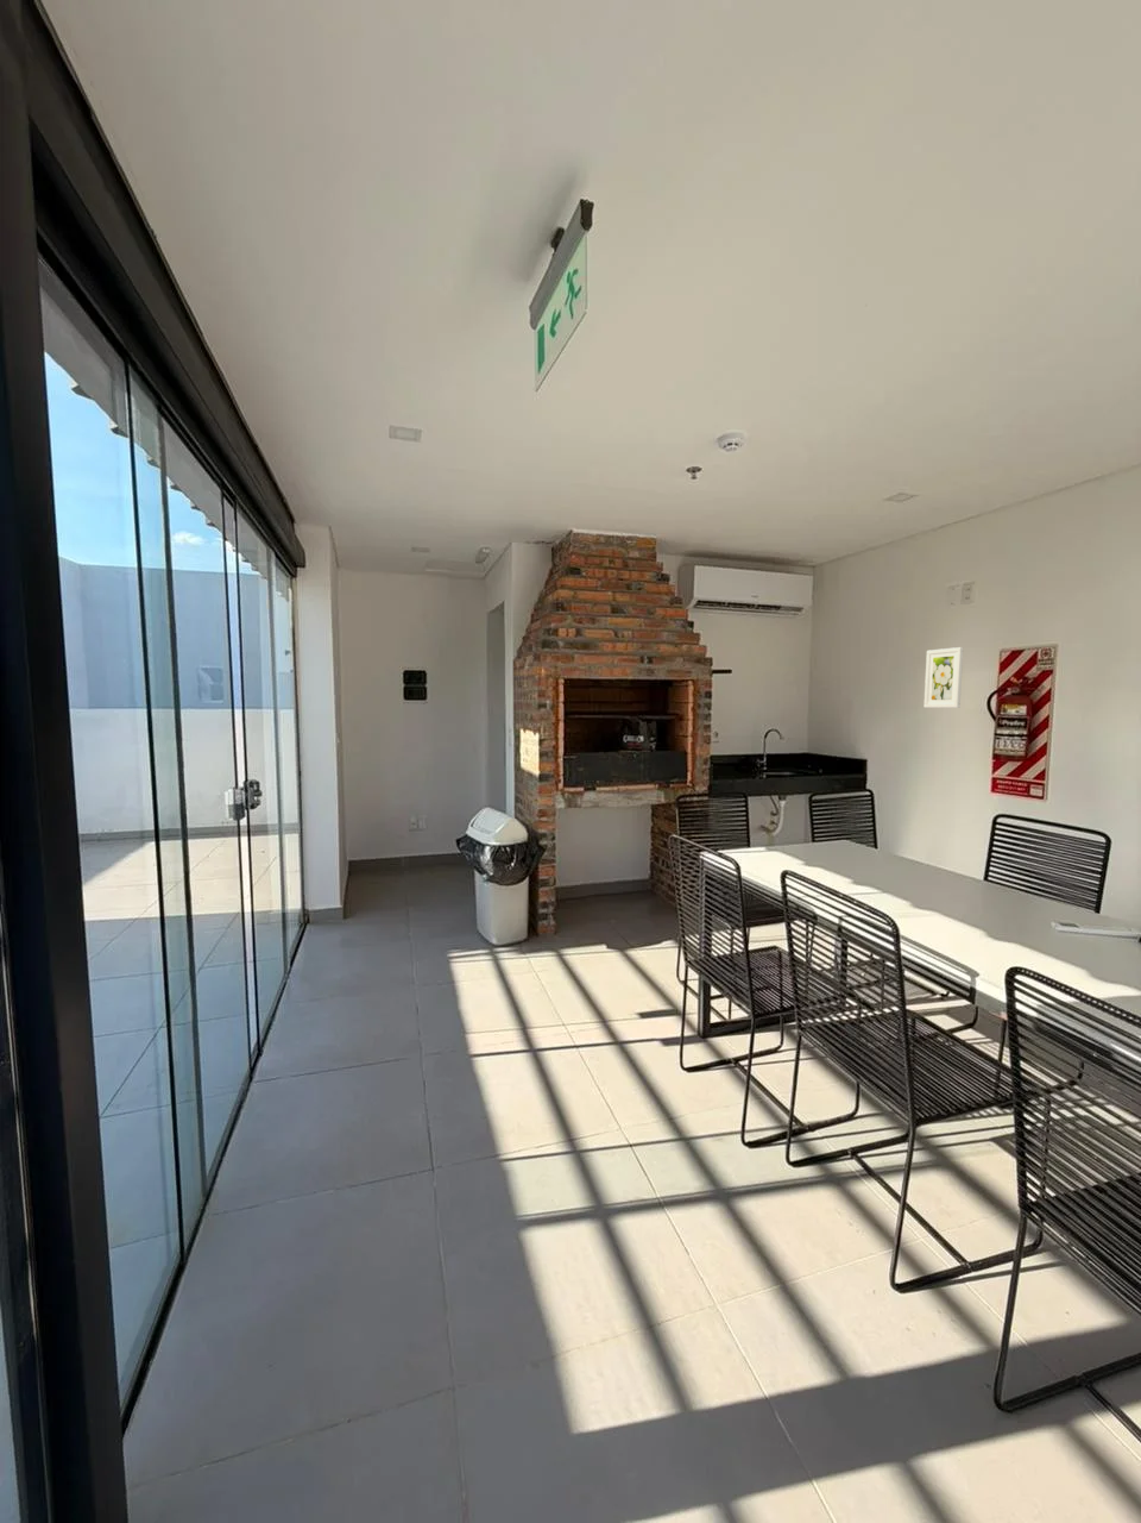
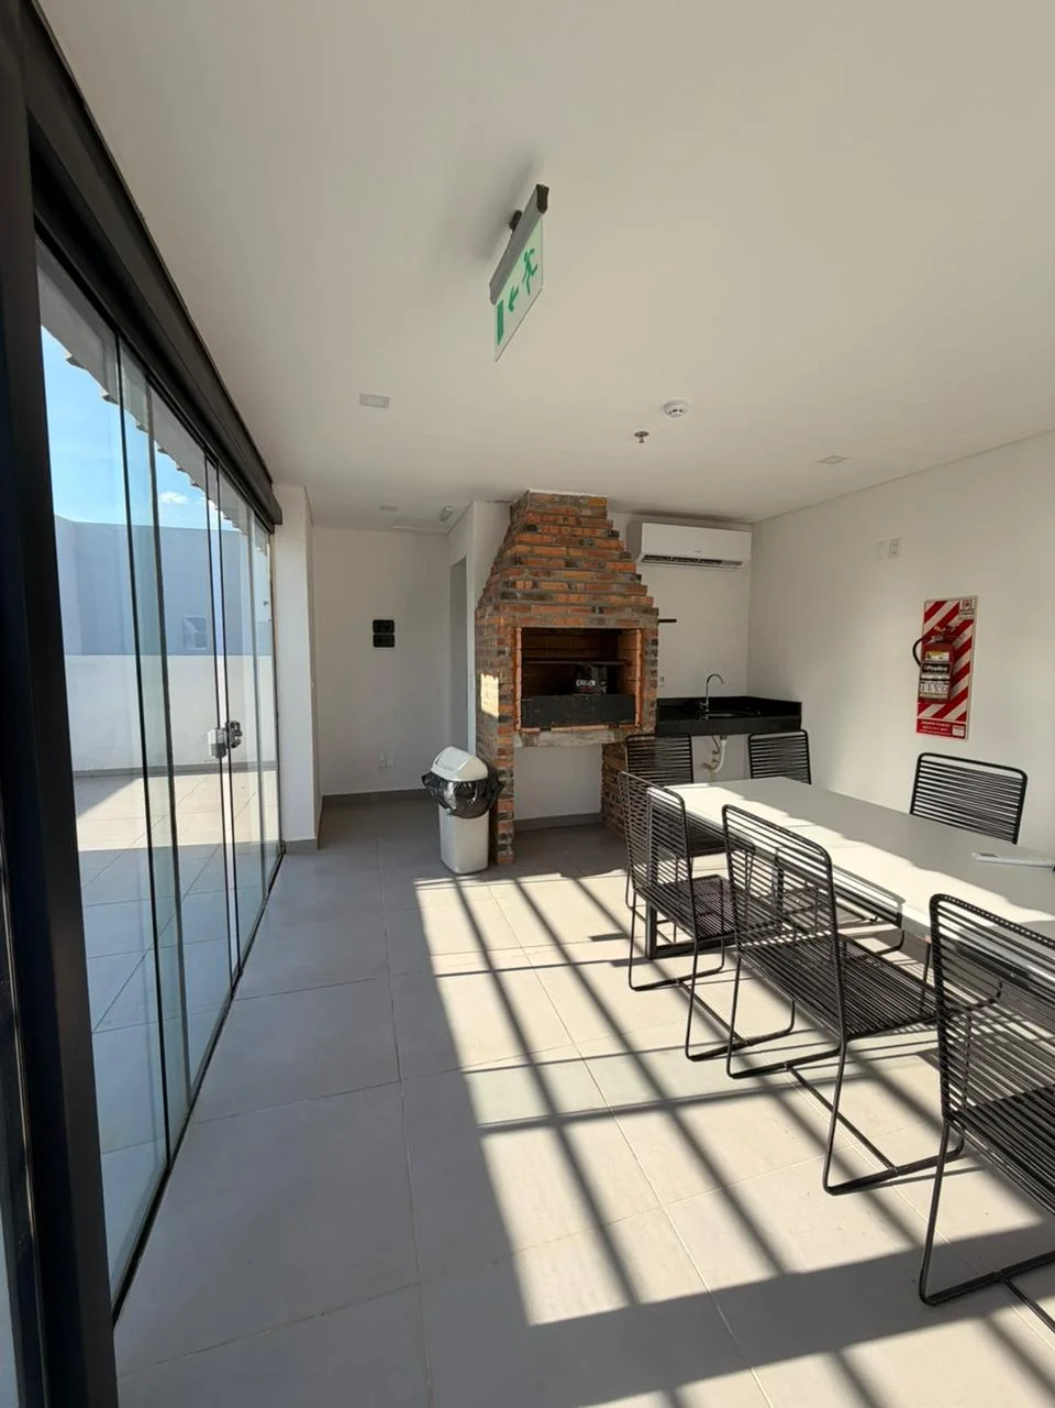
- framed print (942, 679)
